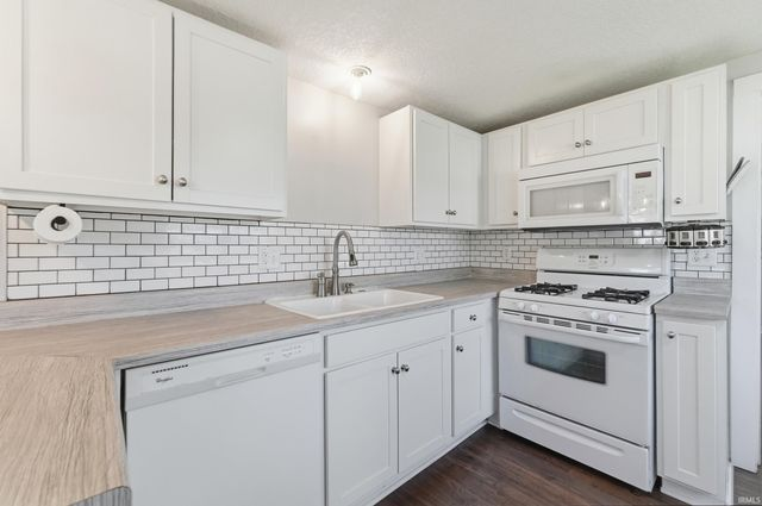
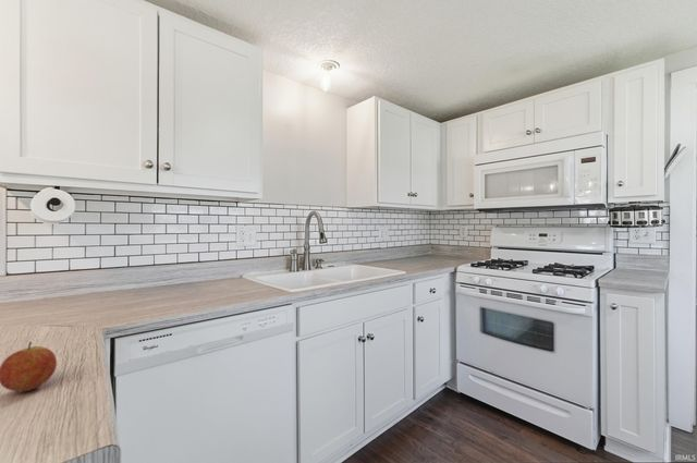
+ fruit (28, 365)
